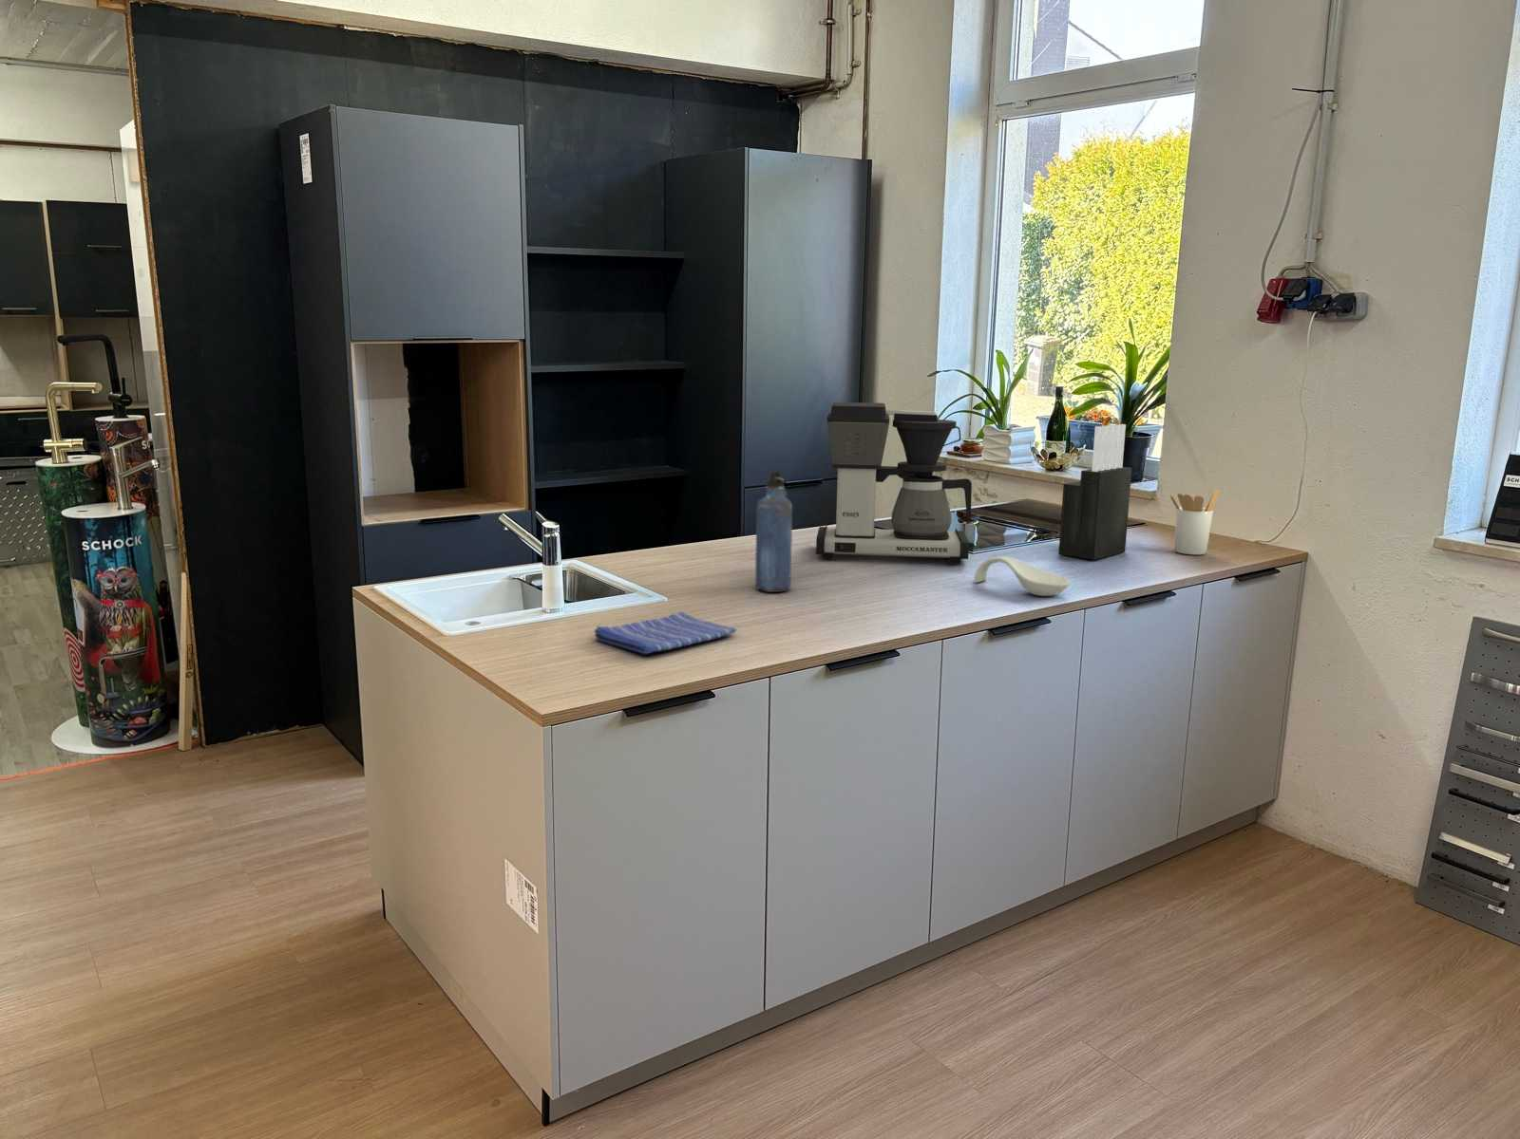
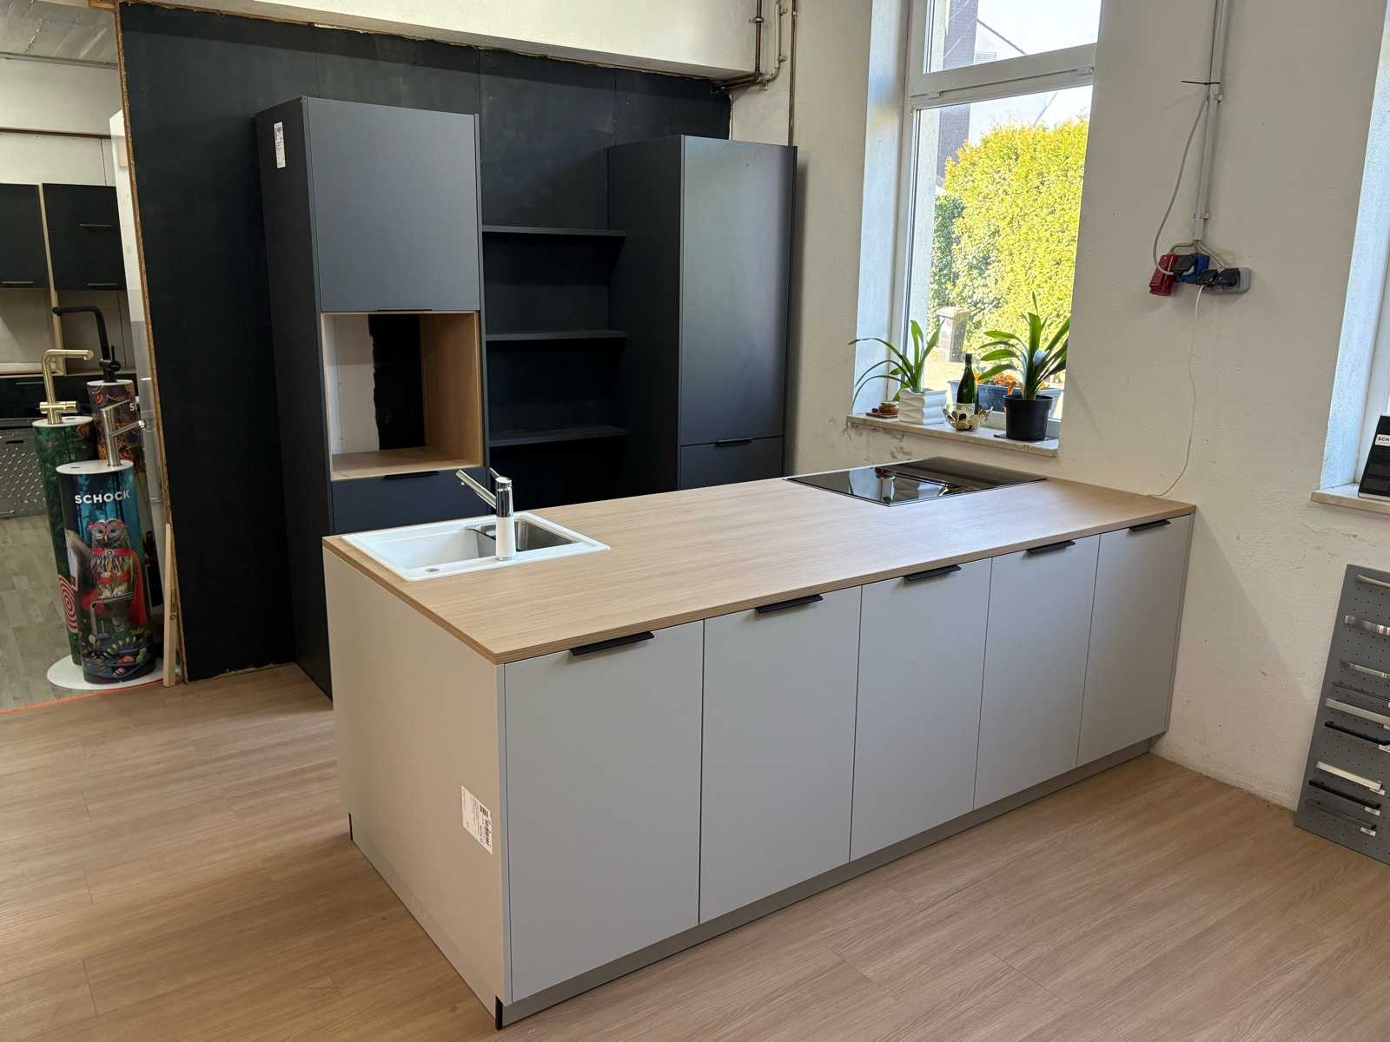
- coffee maker (899, 476)
- utensil holder (1191, 522)
- water bottle (774, 530)
- spoon rest (1021, 574)
- dish towel (664, 631)
- knife block (1093, 489)
